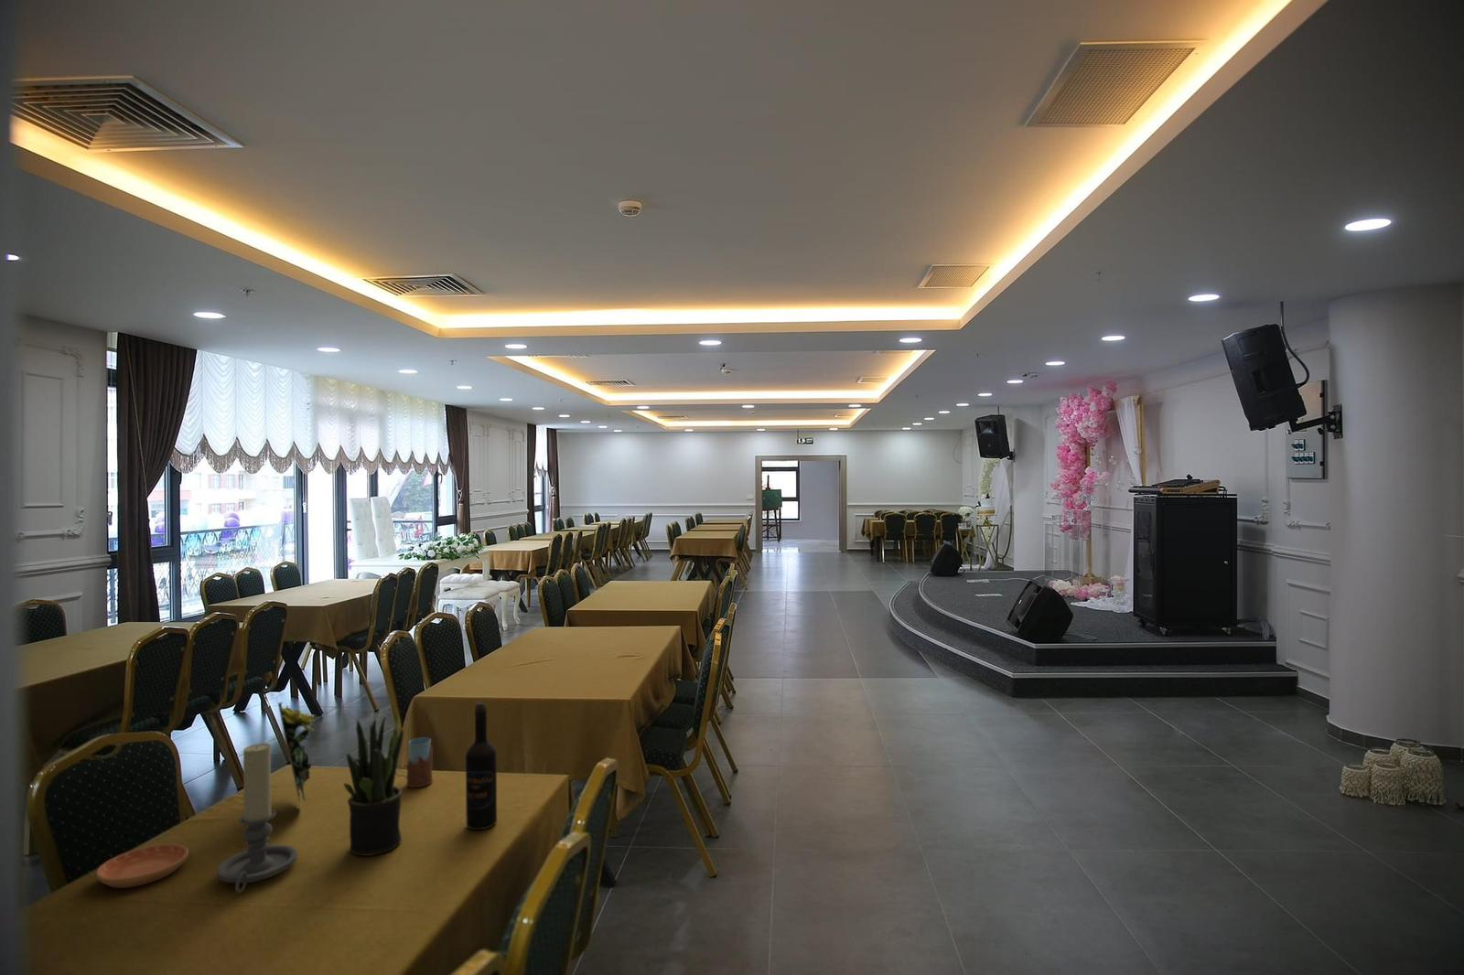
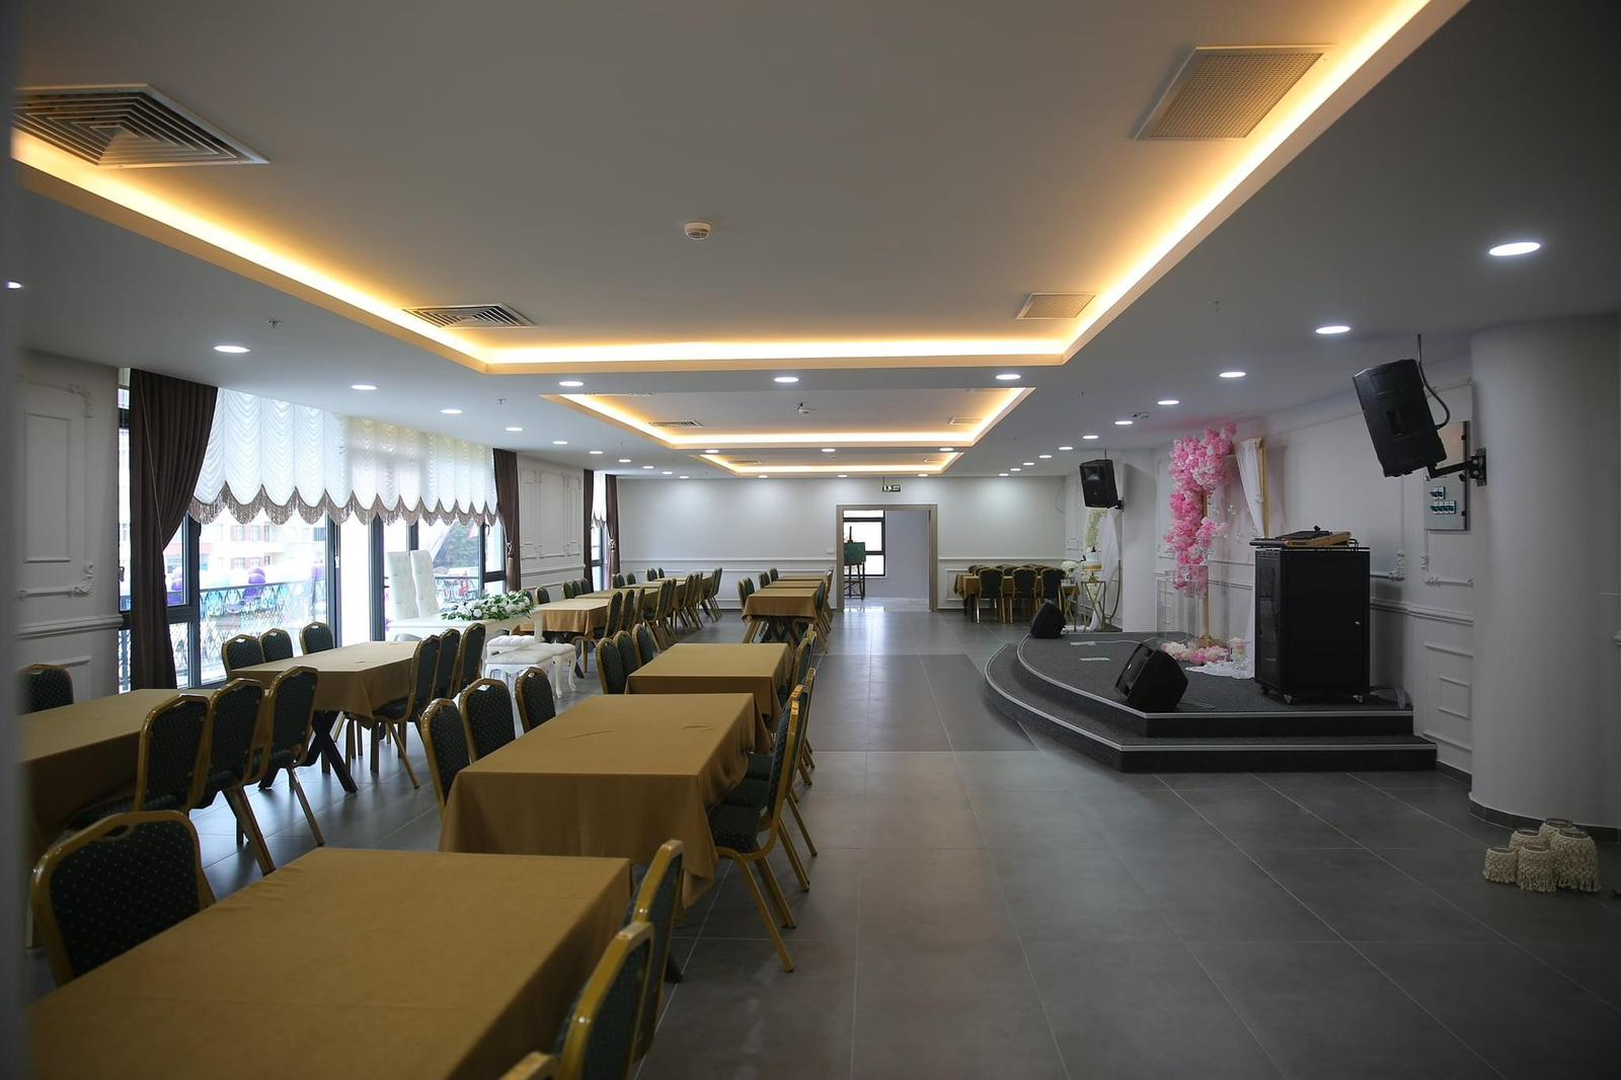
- potted plant (374, 779)
- flower (295, 753)
- wine bottle (480, 764)
- saucer (144, 866)
- candle holder (254, 811)
- drinking glass (414, 763)
